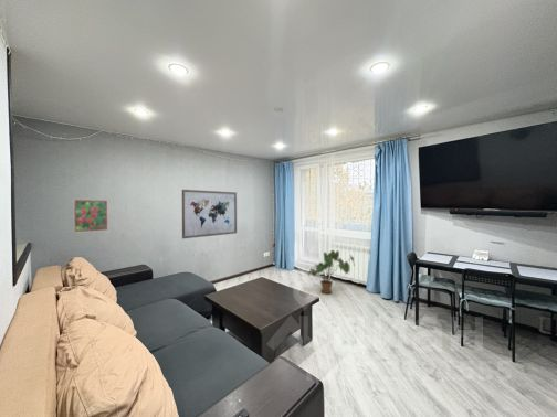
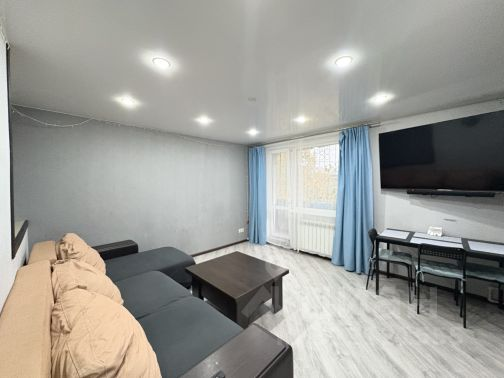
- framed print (91, 215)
- wall art (211, 213)
- house plant (330, 271)
